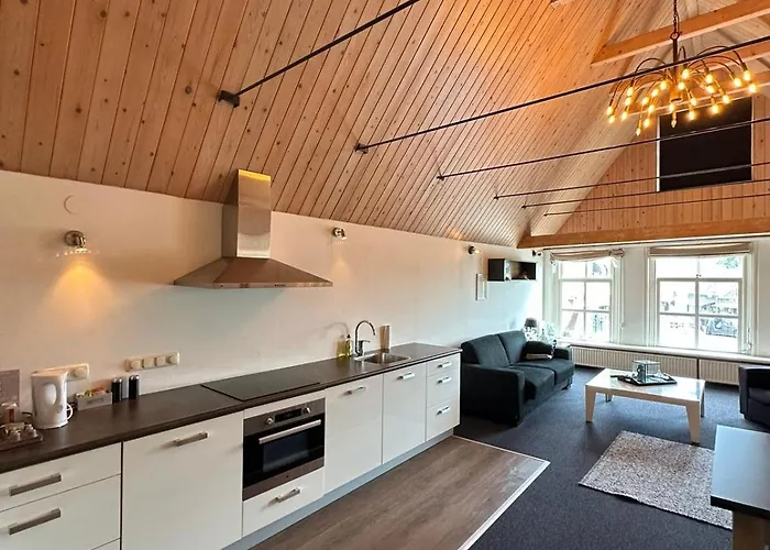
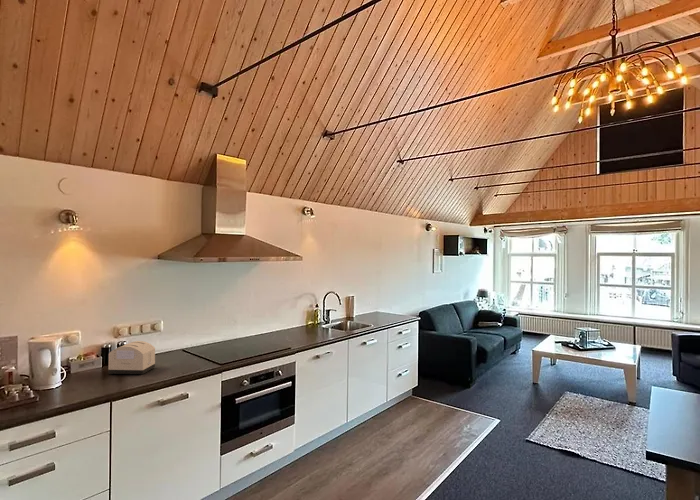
+ toaster (136, 355)
